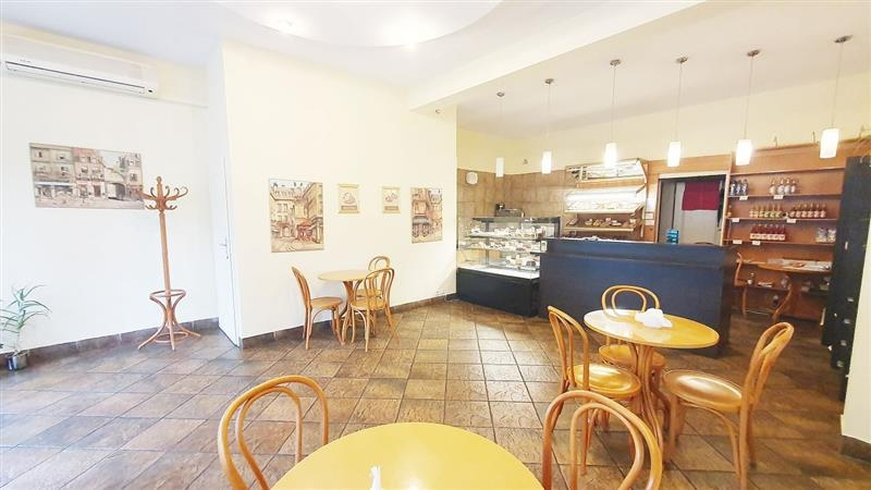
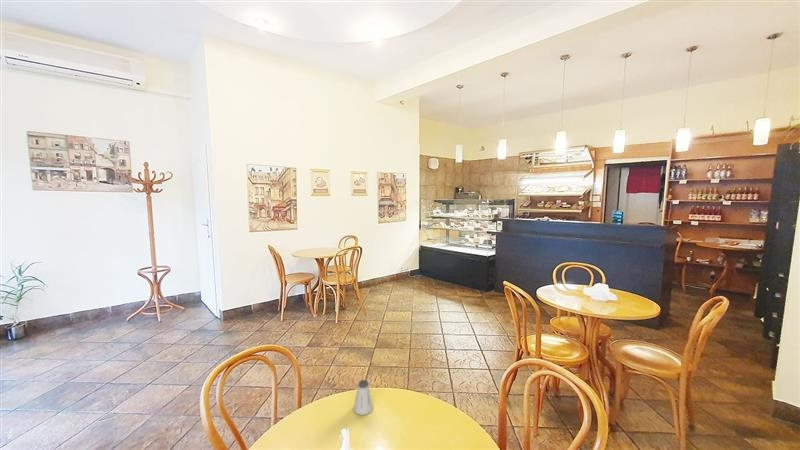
+ saltshaker (363, 395)
